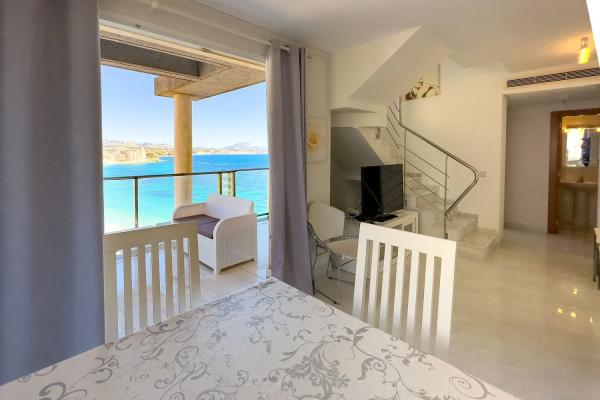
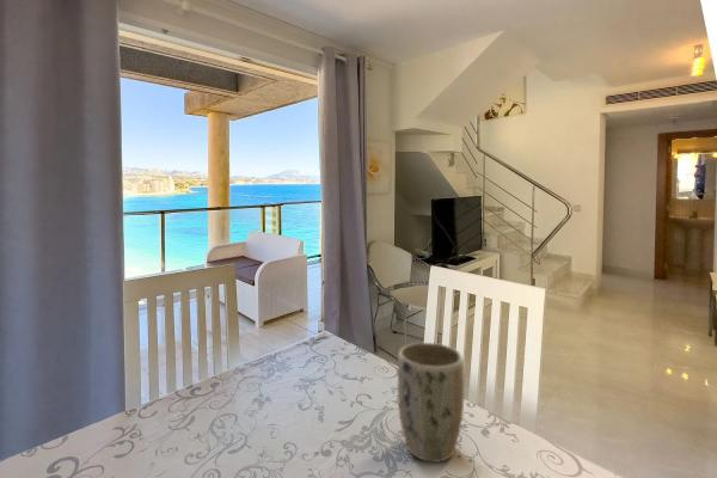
+ plant pot (429, 400)
